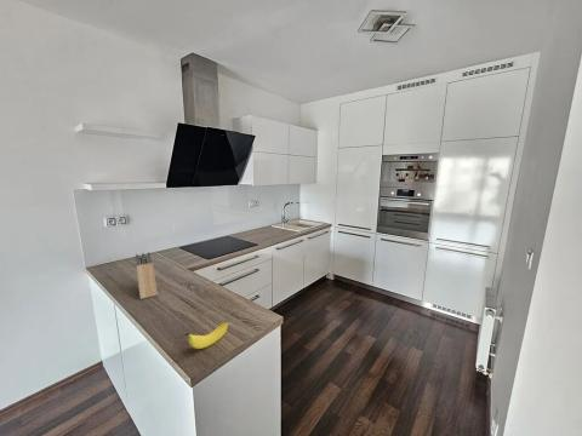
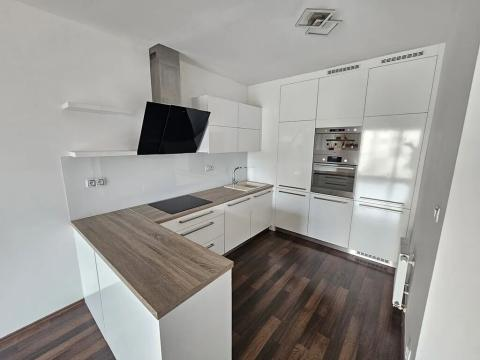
- knife block (146, 272)
- banana (207, 334)
